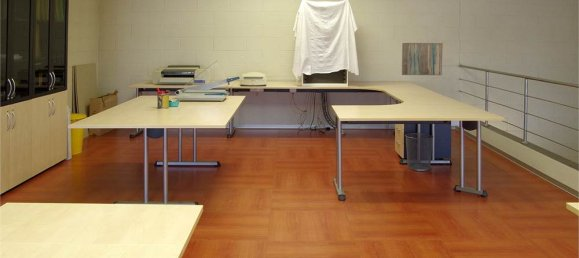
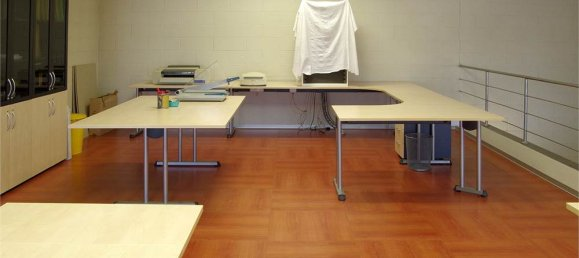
- wall art (422, 59)
